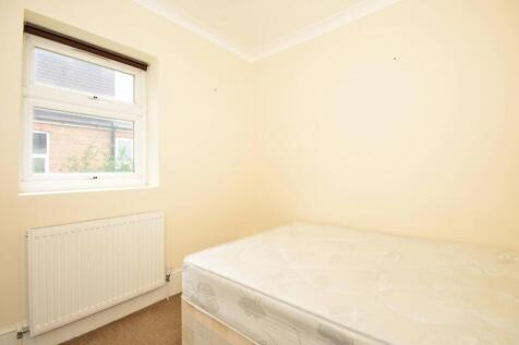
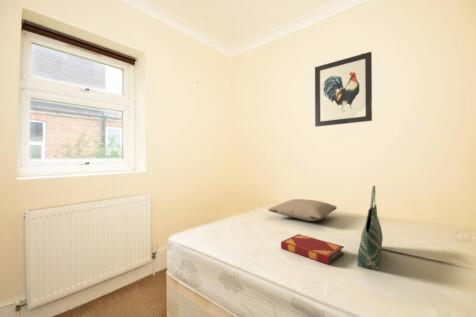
+ hardback book (311, 247)
+ wall art (341, 92)
+ tote bag (370, 221)
+ pillow (303, 209)
